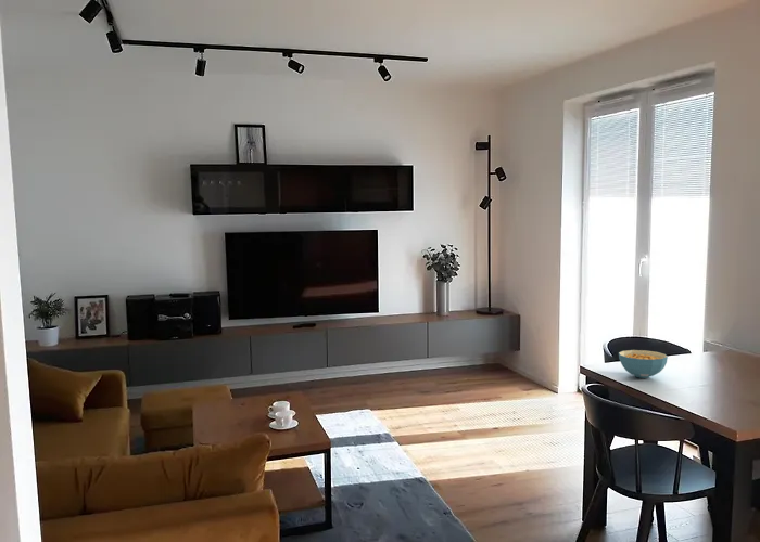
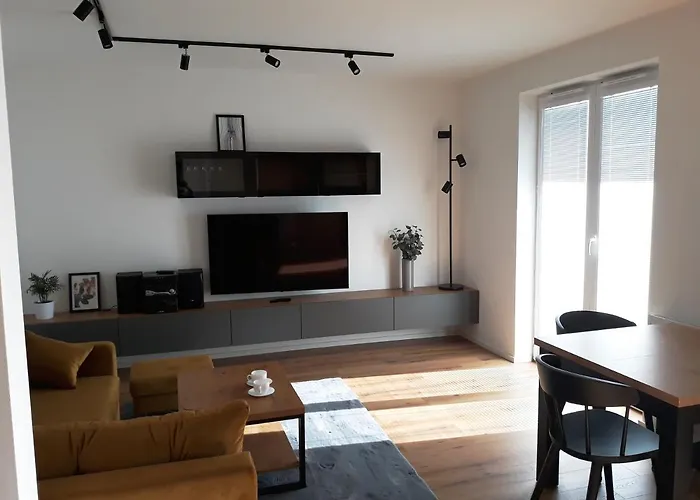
- cereal bowl (642, 365)
